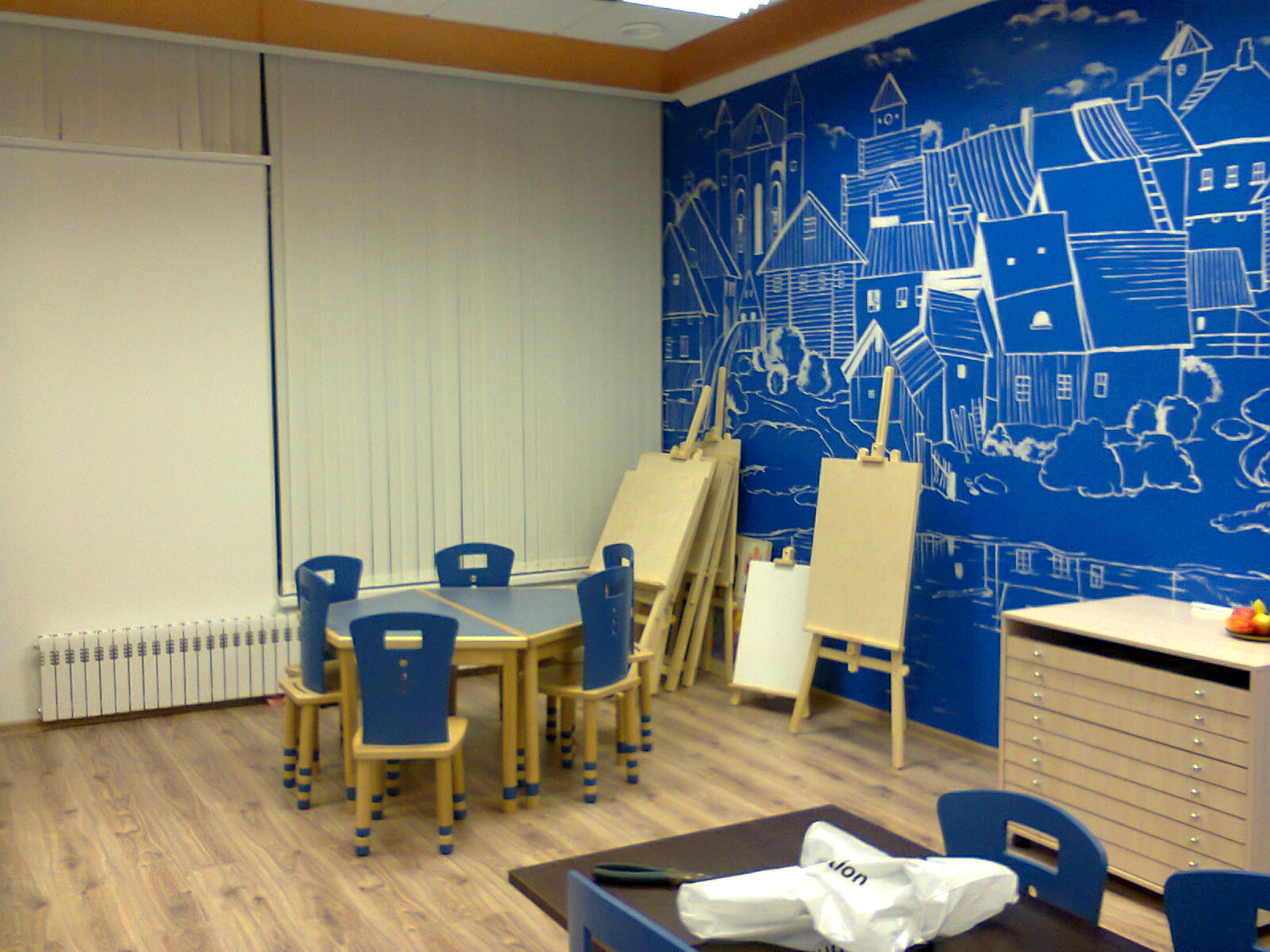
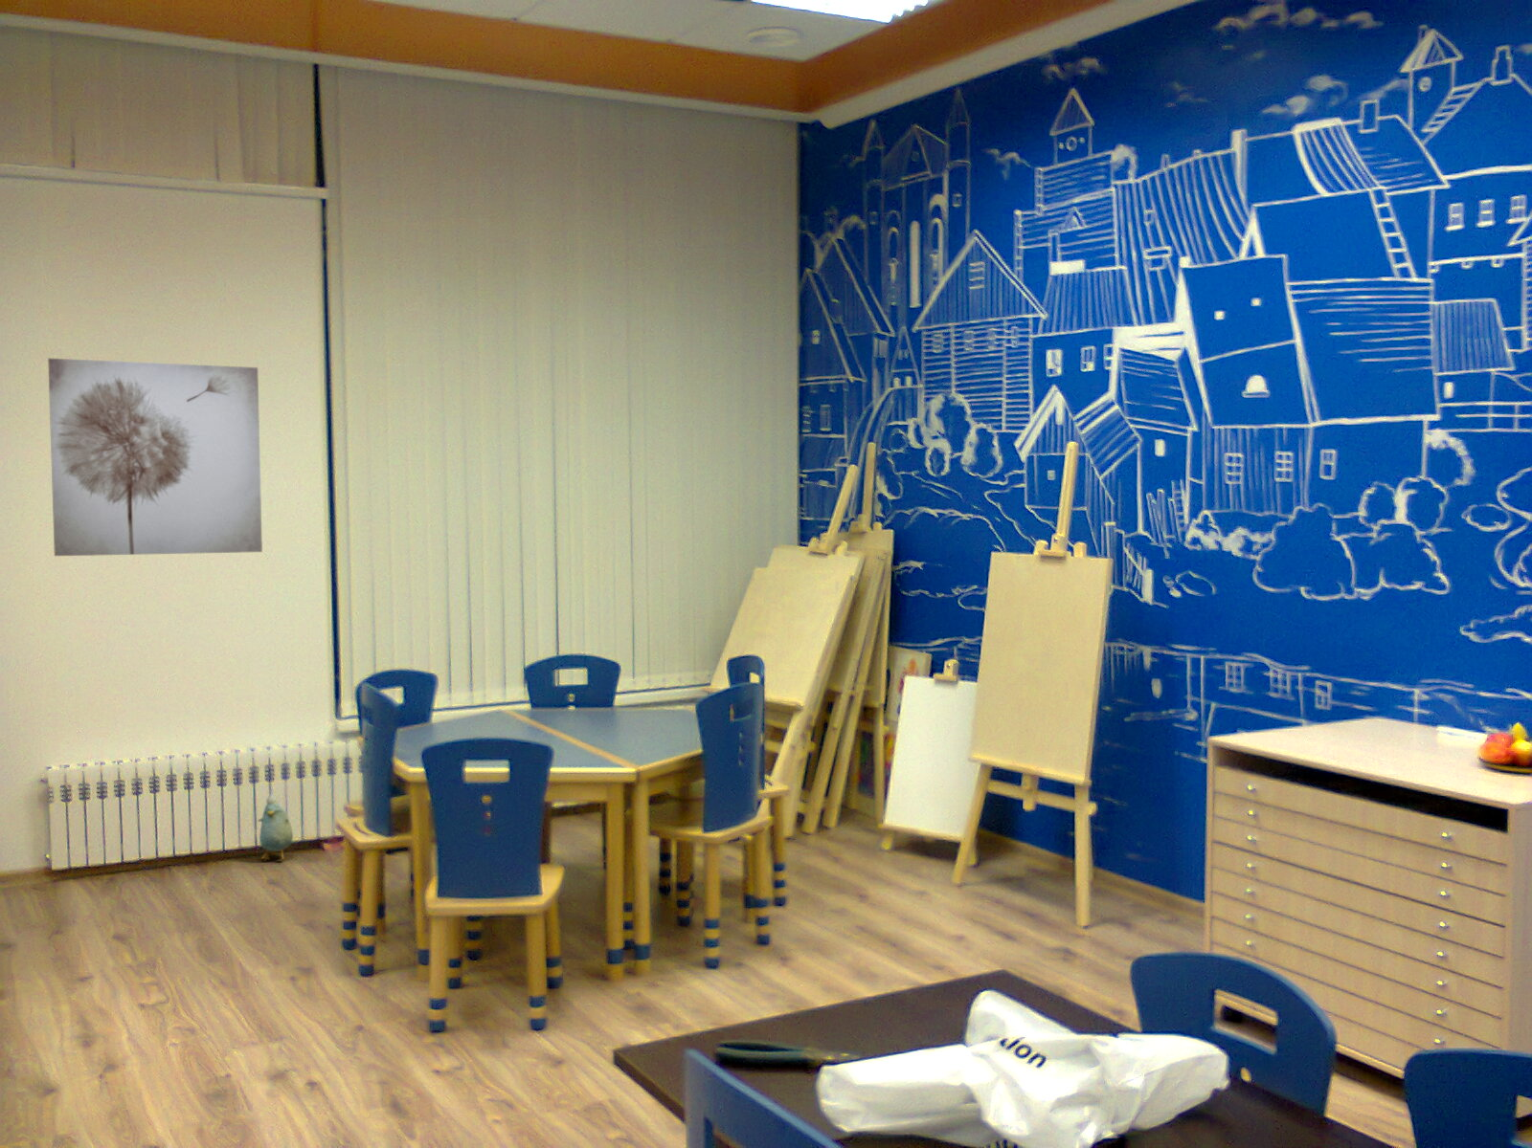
+ plush toy (275, 822)
+ wall art (159, 458)
